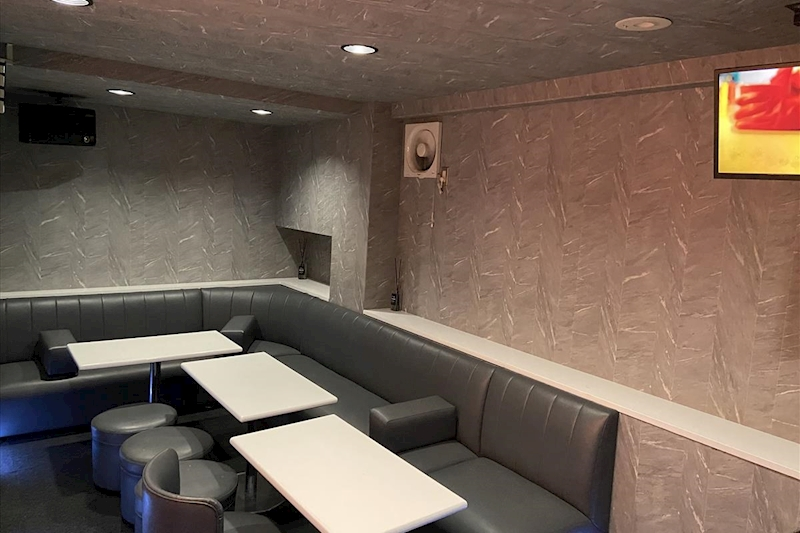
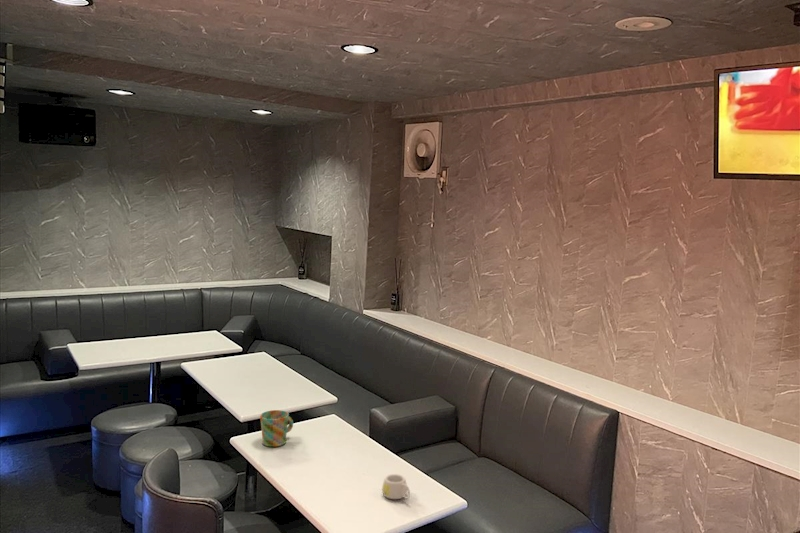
+ mug (397, 488)
+ mug (277, 427)
